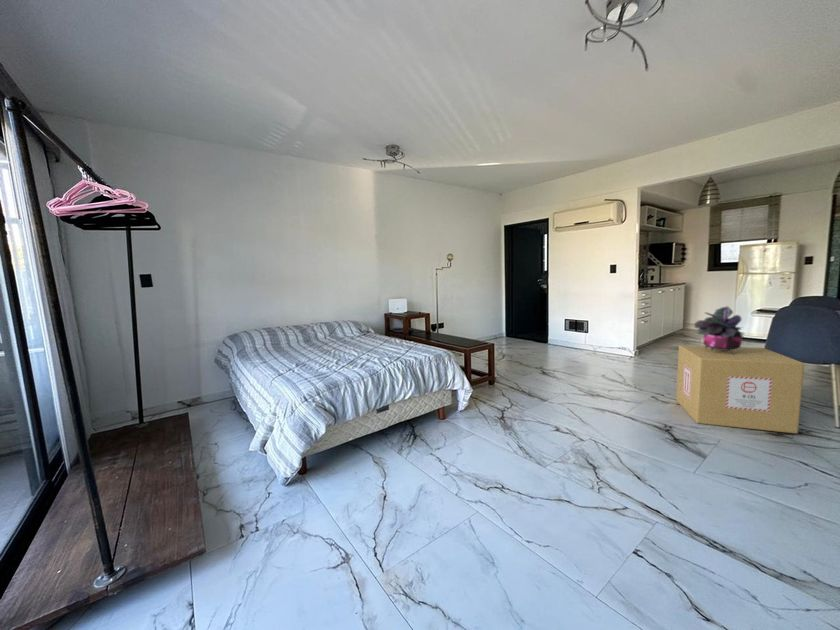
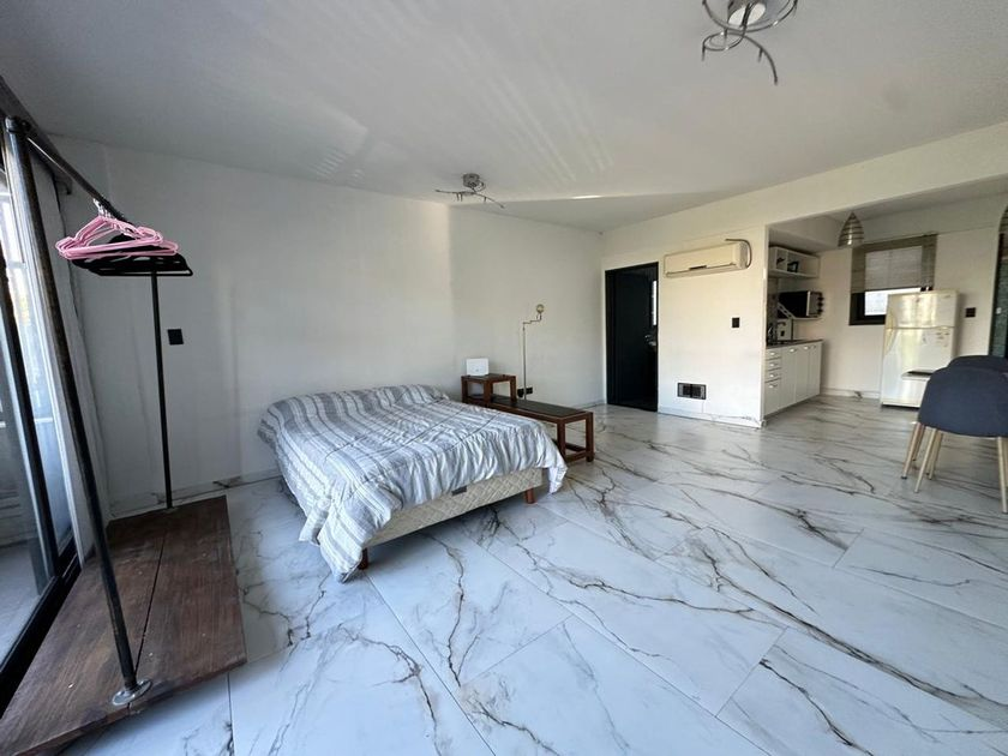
- potted plant (721, 329)
- cardboard box (731, 384)
